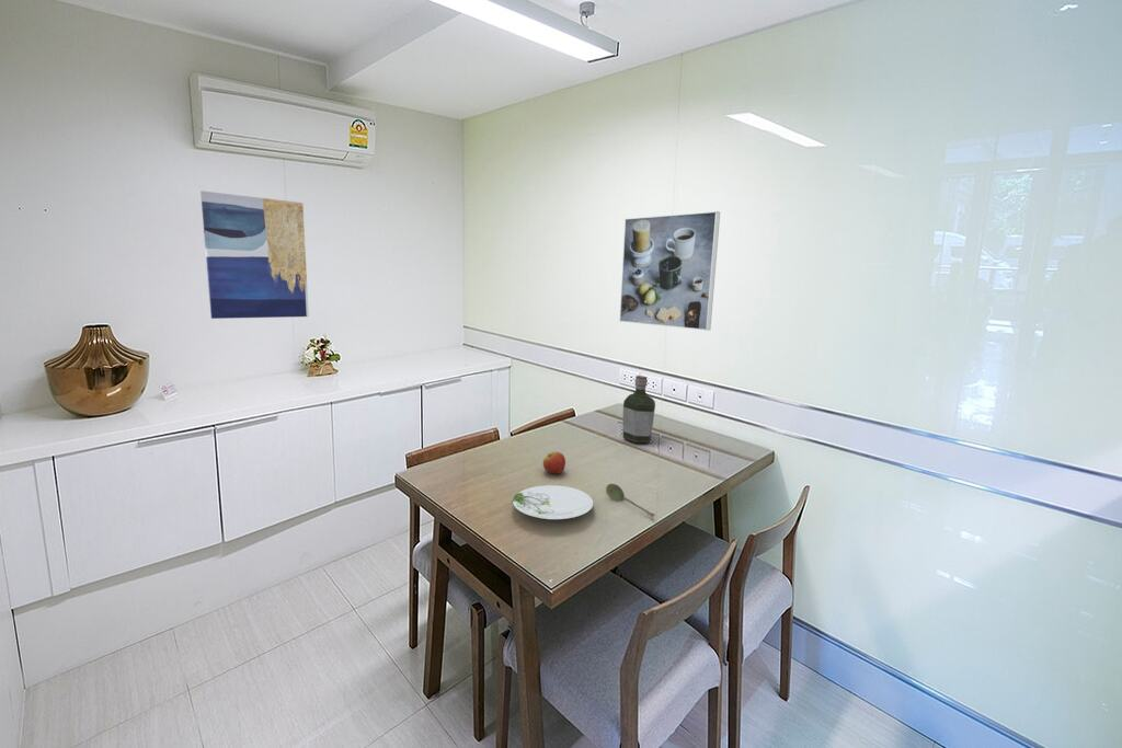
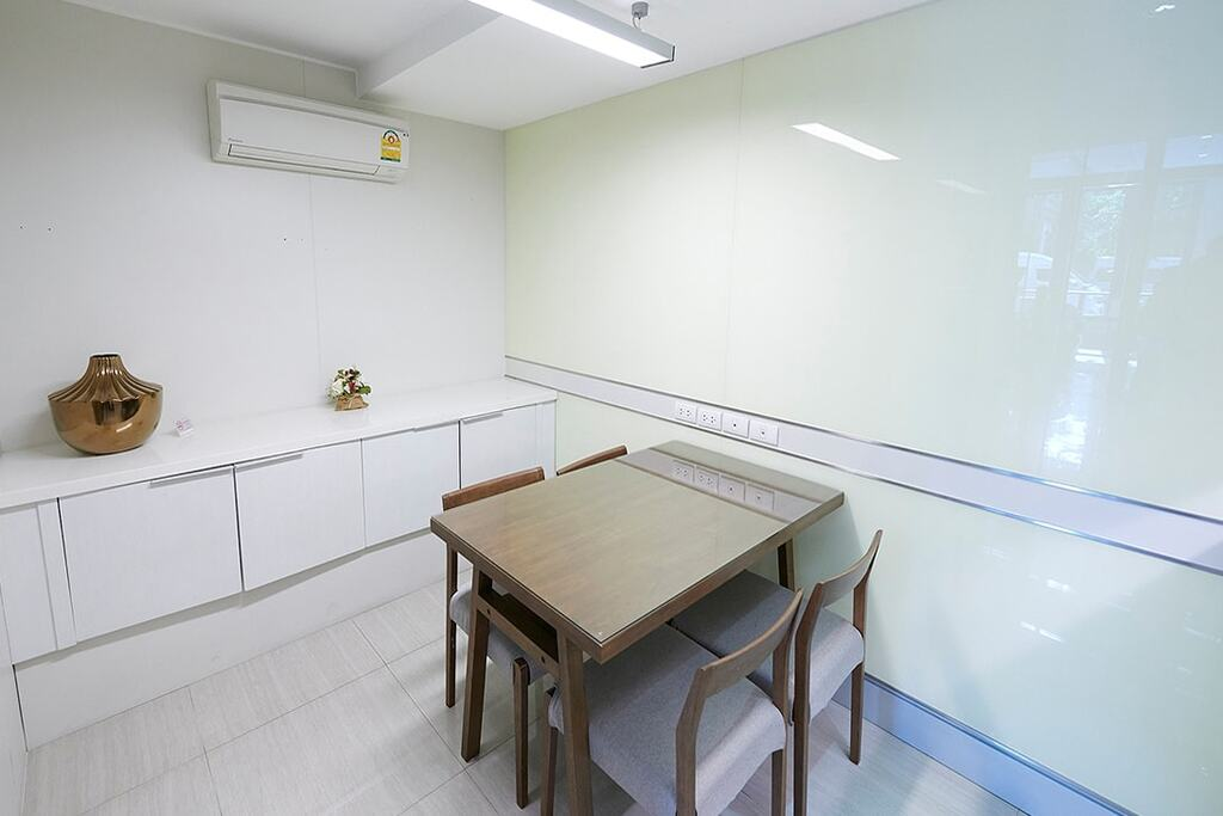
- plate (552, 505)
- apple (553, 462)
- soupspoon (628, 499)
- wall art (259, 258)
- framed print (665, 271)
- bottle (639, 408)
